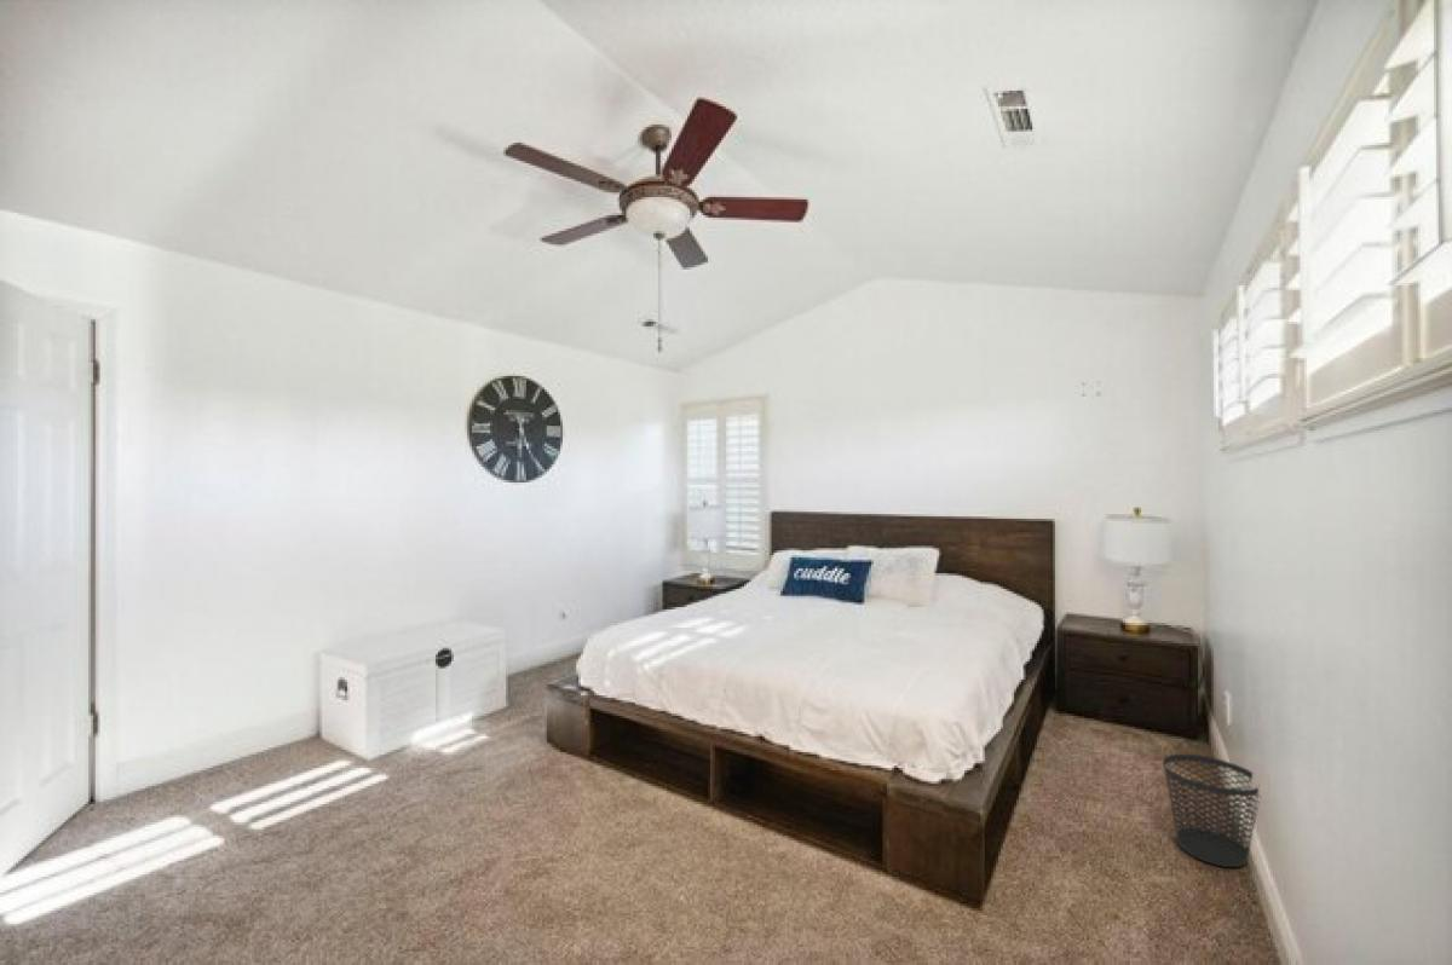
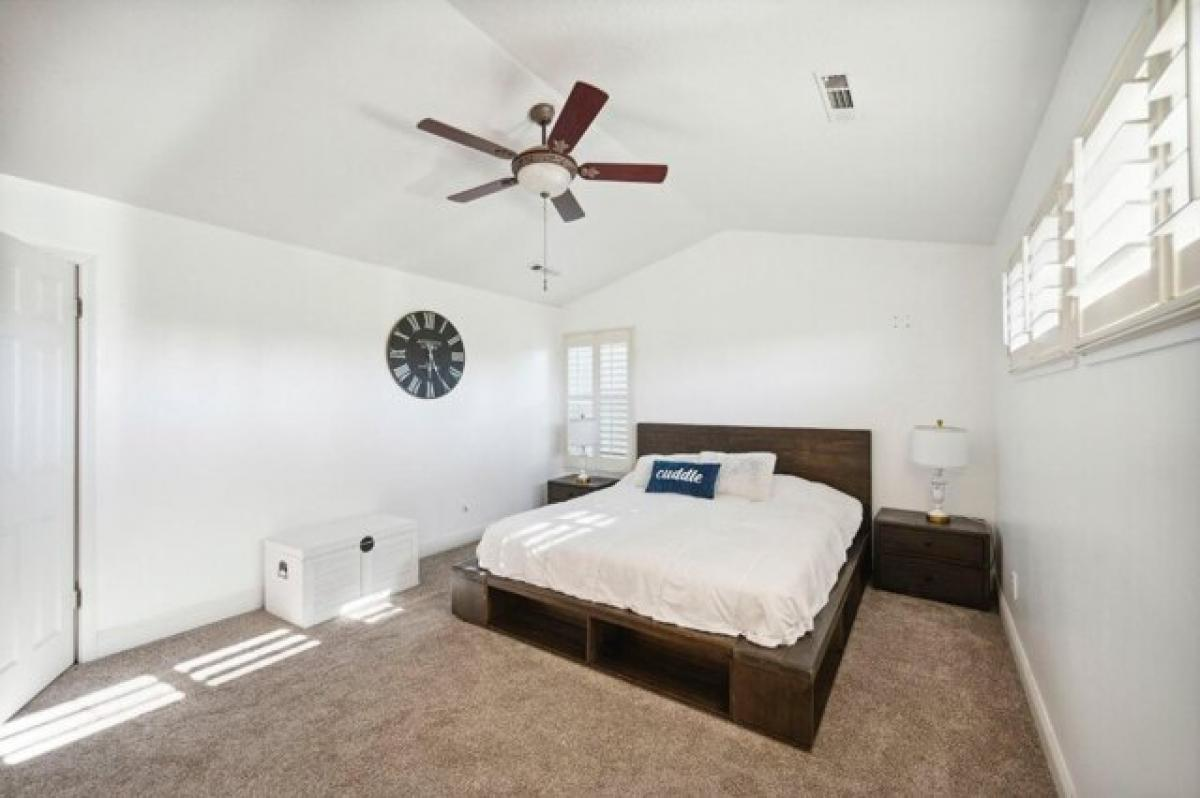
- wastebasket (1211, 810)
